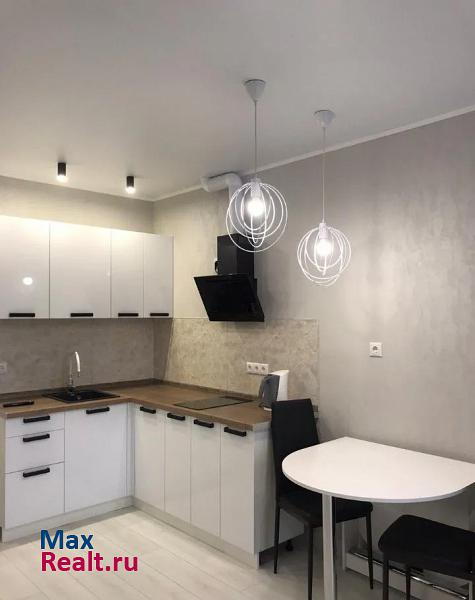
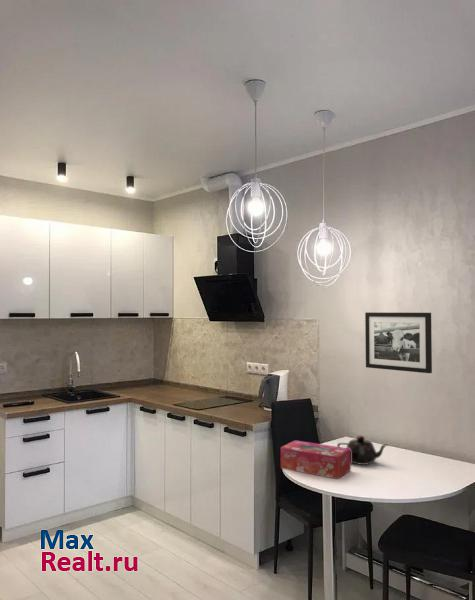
+ teapot (362, 449)
+ tissue box (315, 458)
+ picture frame (396, 341)
